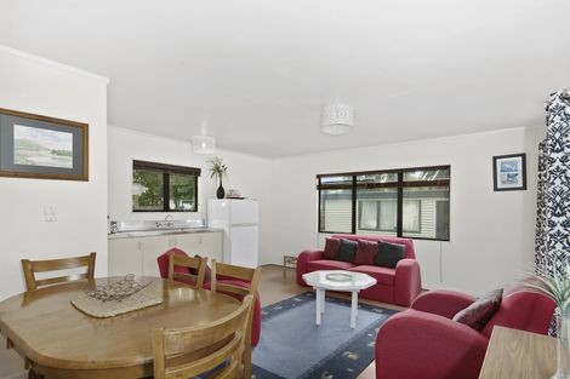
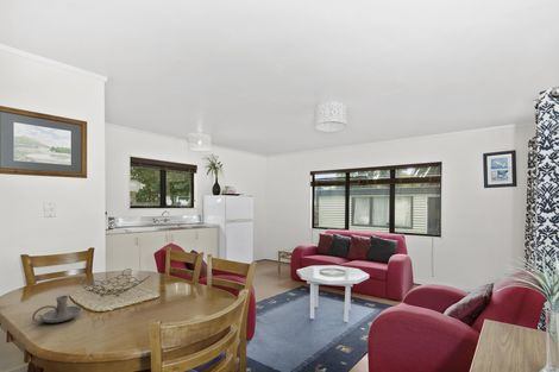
+ candle holder (57, 309)
